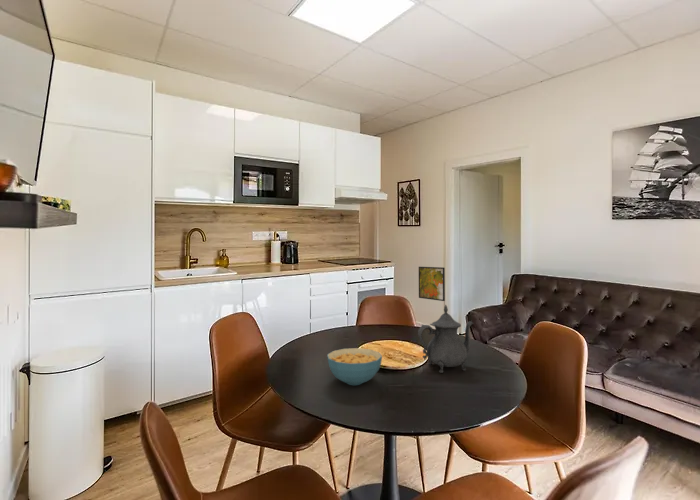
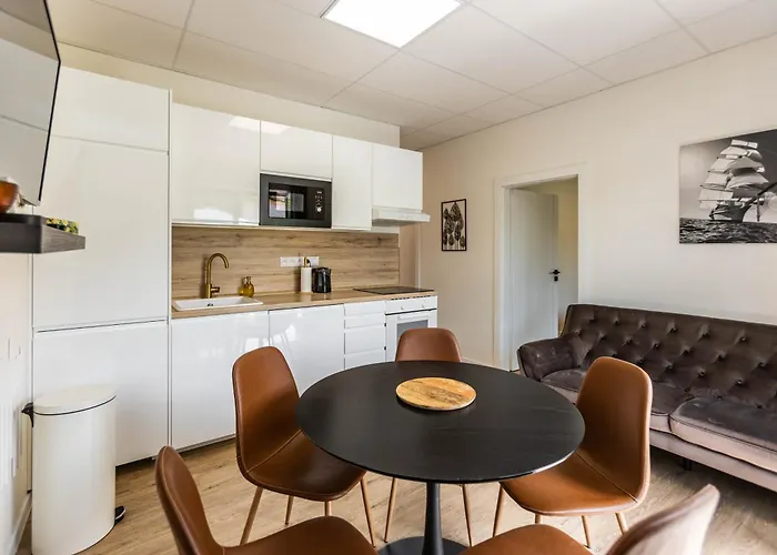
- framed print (431, 283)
- cereal bowl (354, 368)
- teapot (446, 335)
